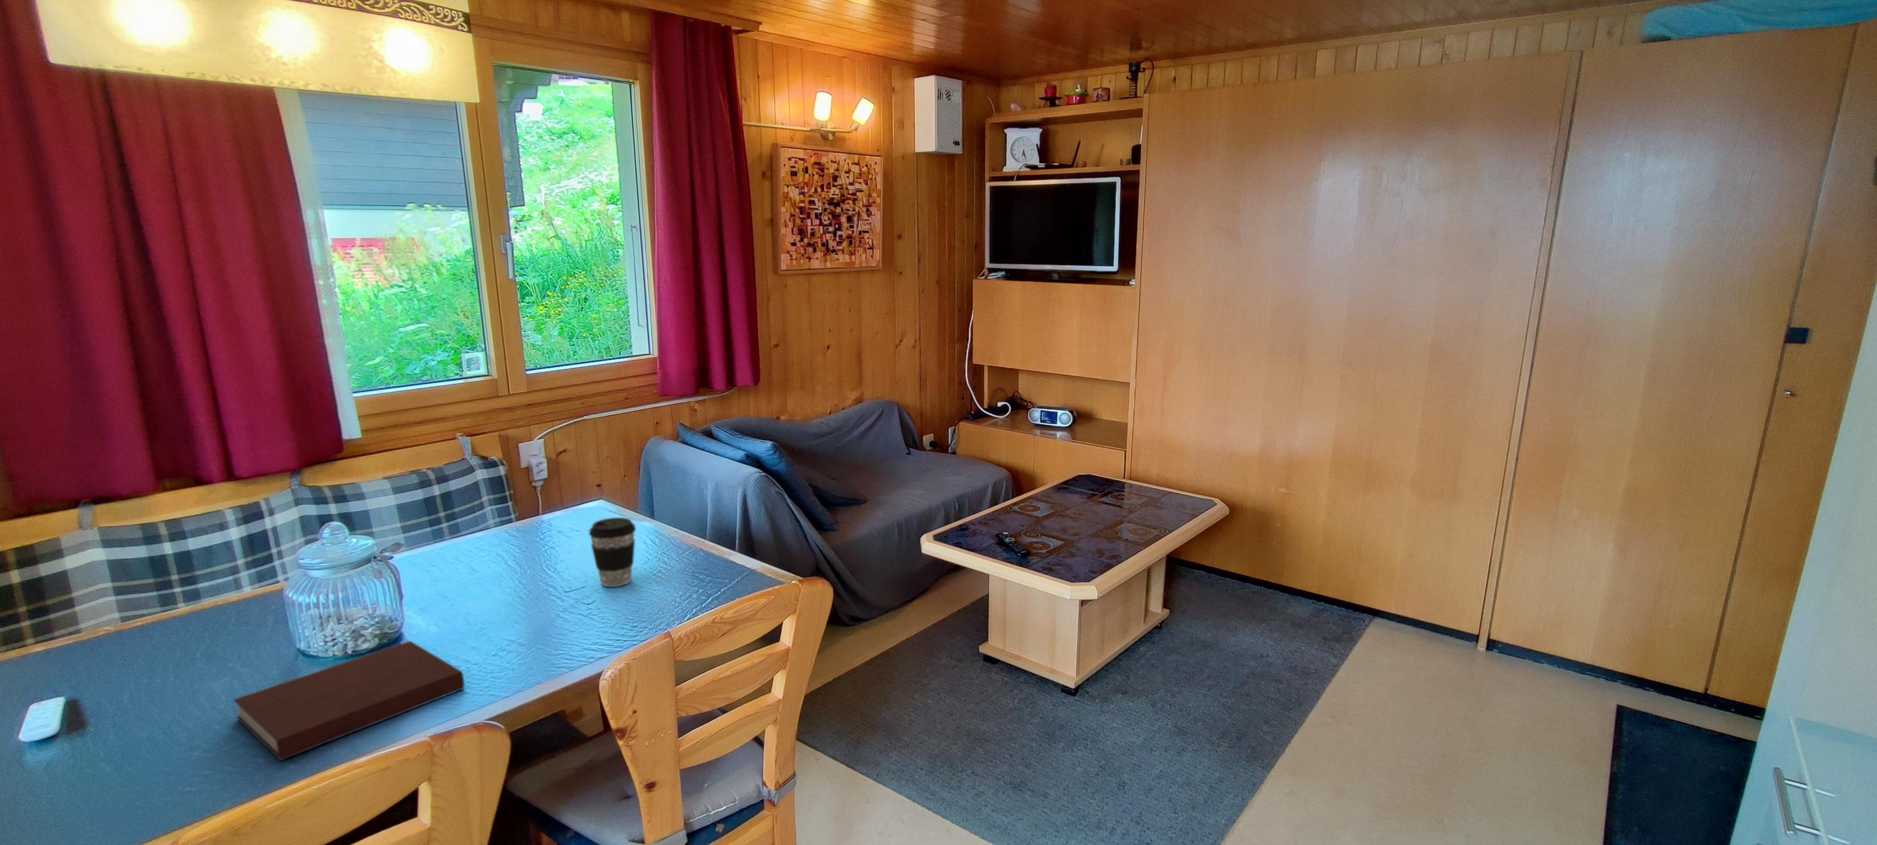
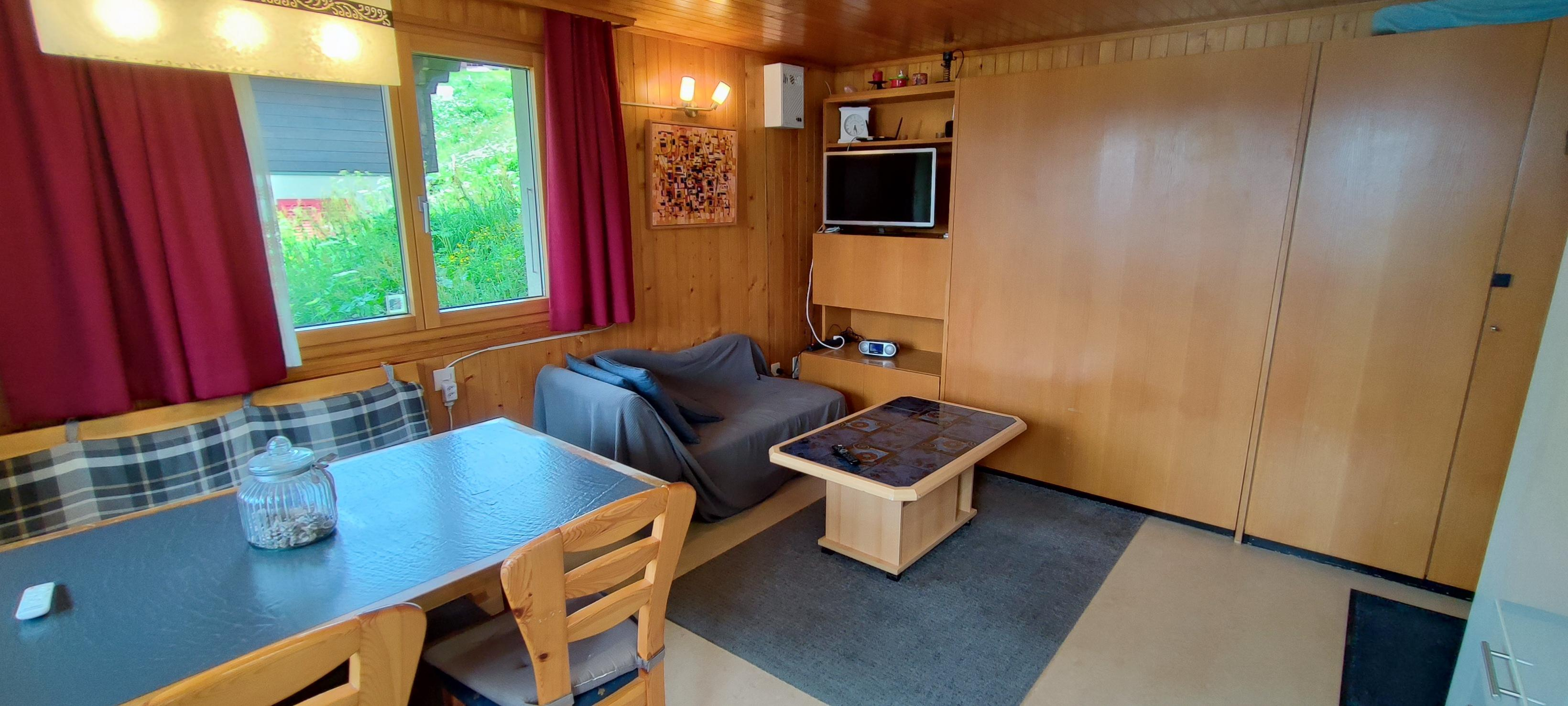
- notebook (352, 694)
- coffee cup (614, 553)
